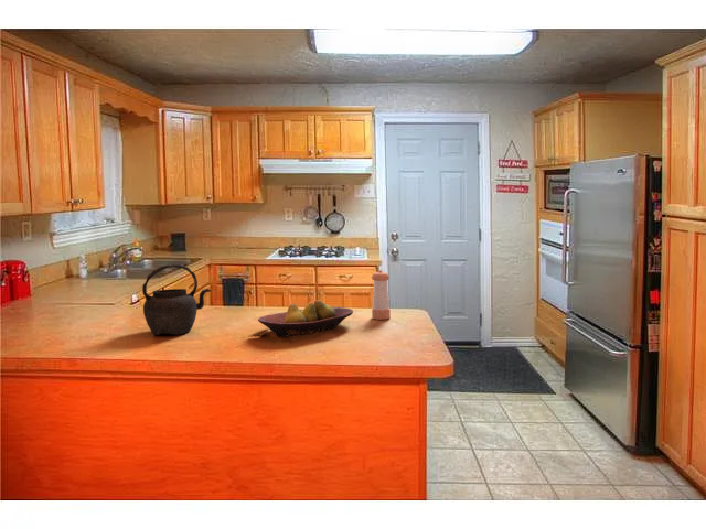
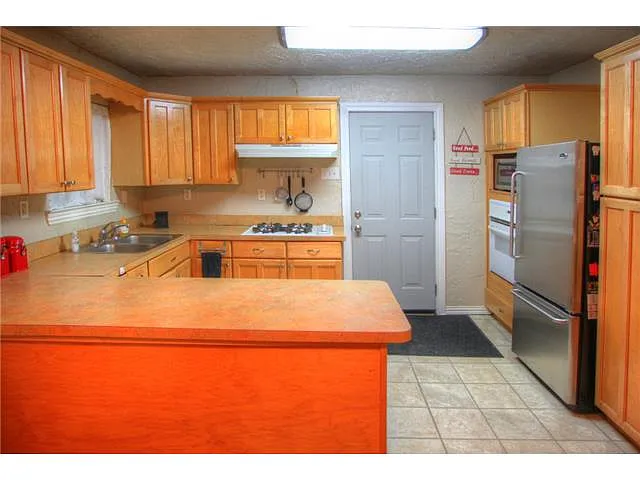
- fruit bowl (307, 315)
- pepper shaker (381, 293)
- kettle (178, 298)
